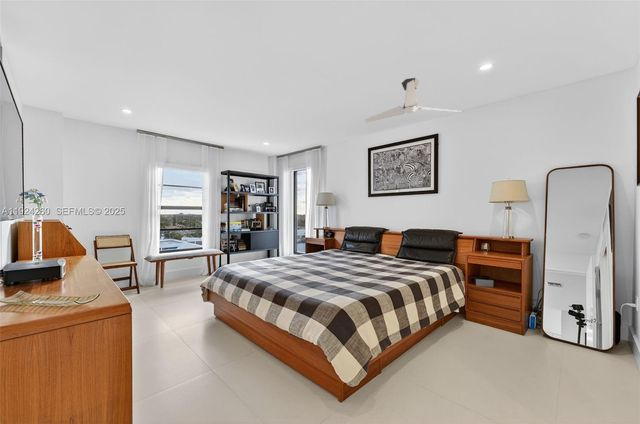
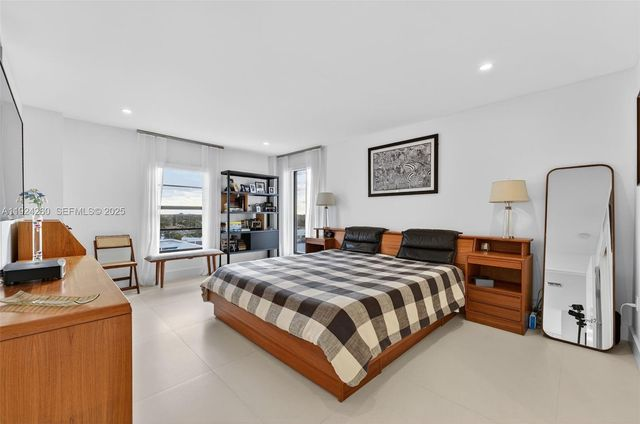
- ceiling fan (410, 91)
